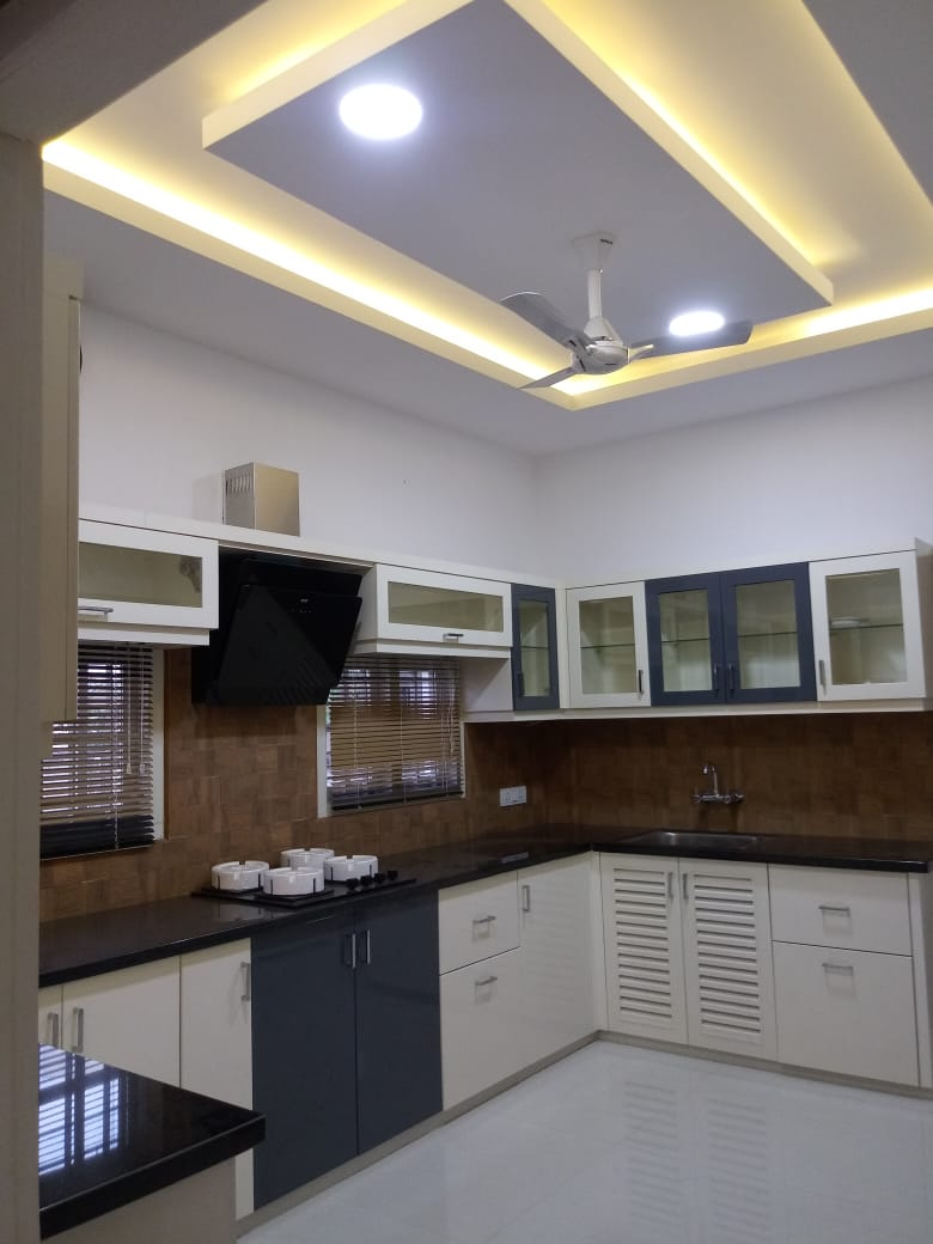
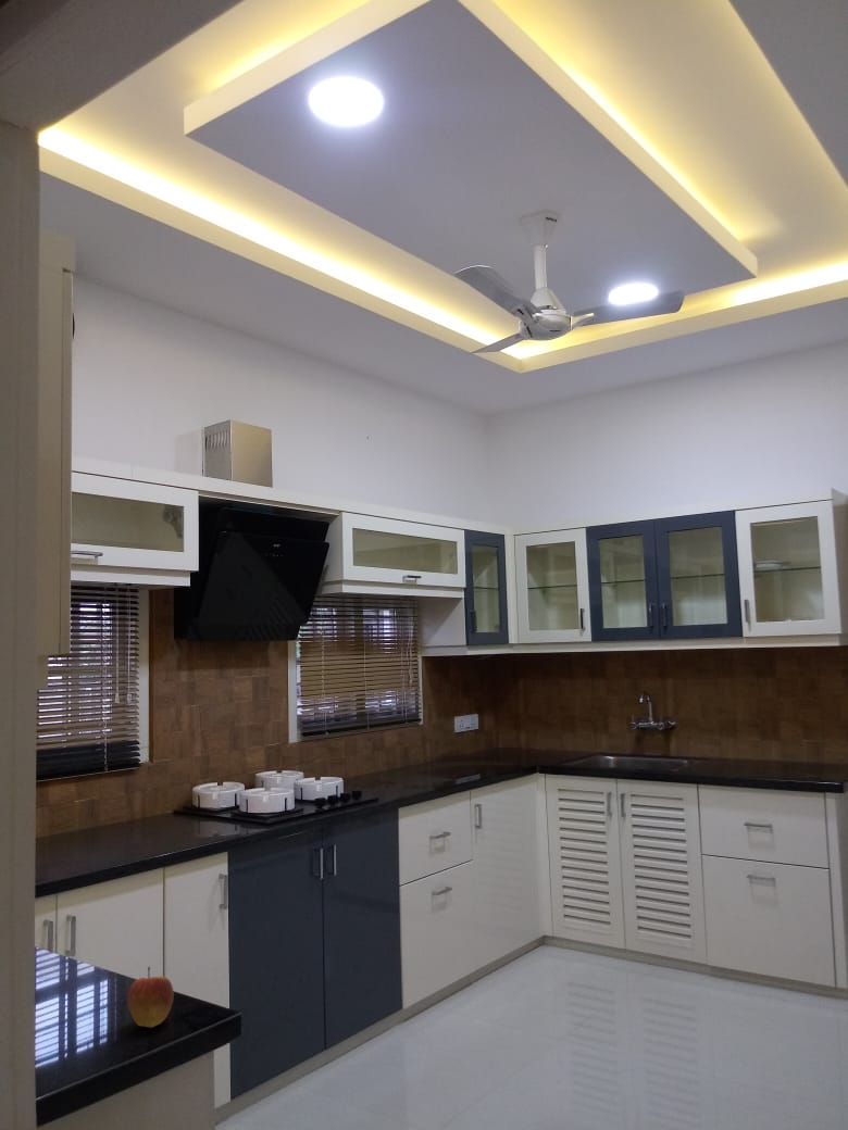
+ fruit (150, 996)
